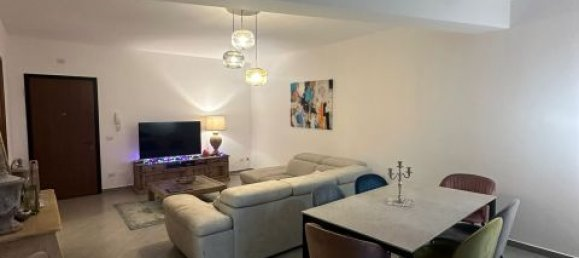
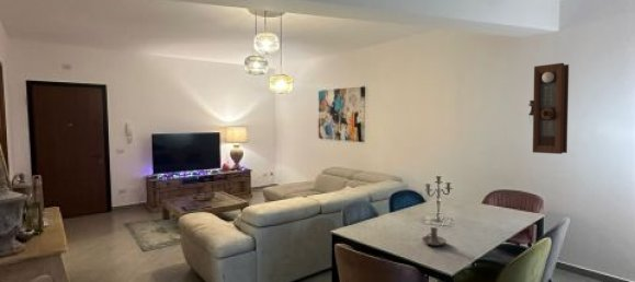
+ pendulum clock (545, 109)
+ candle holder (432, 236)
